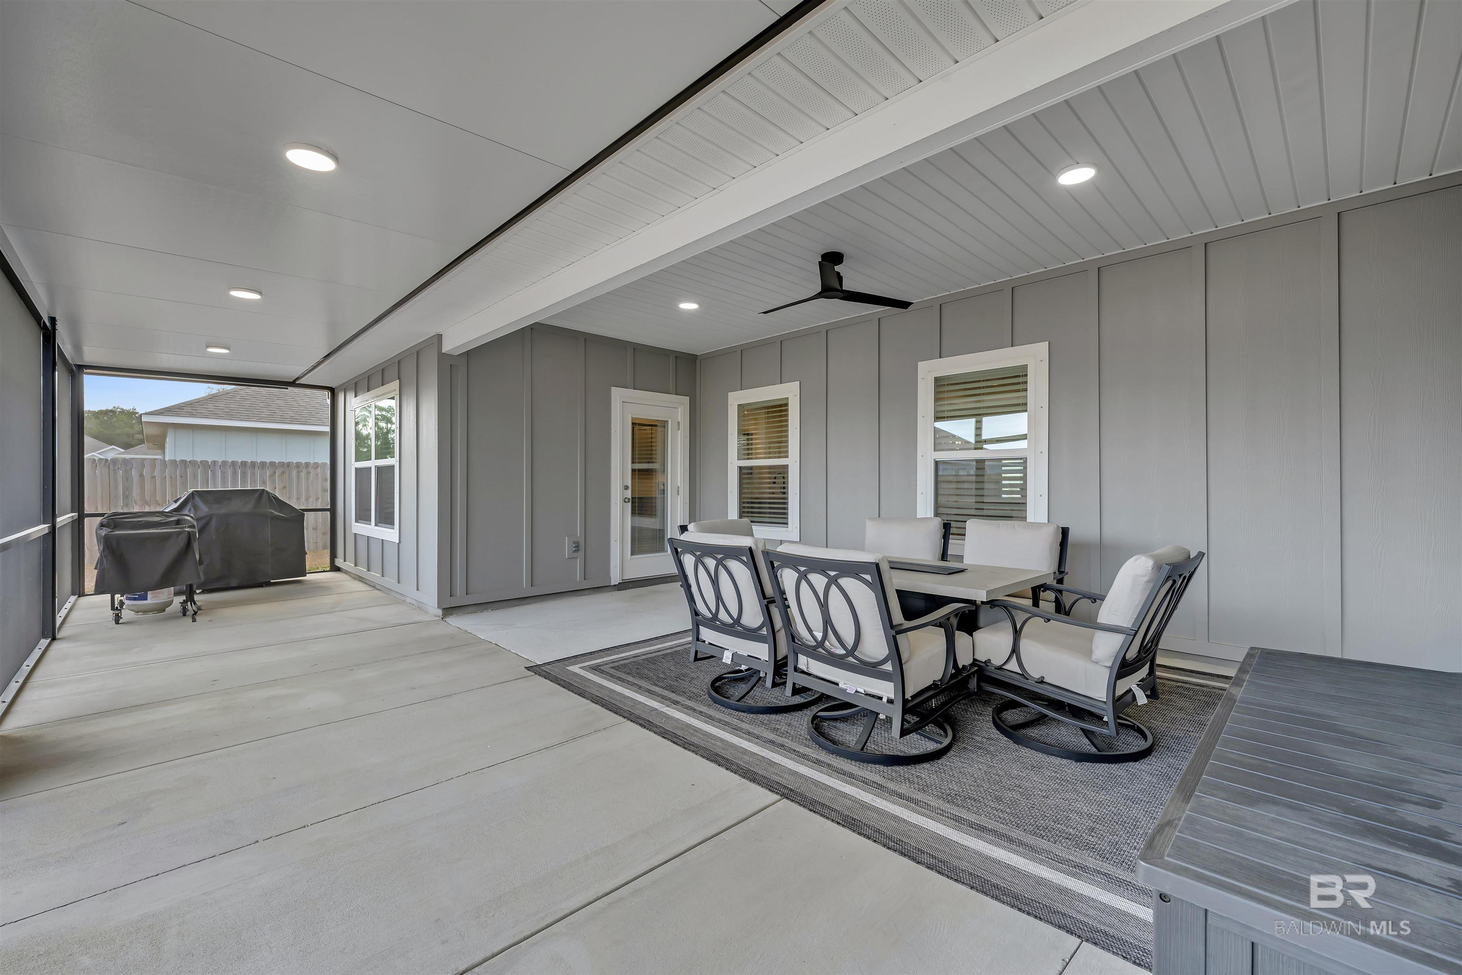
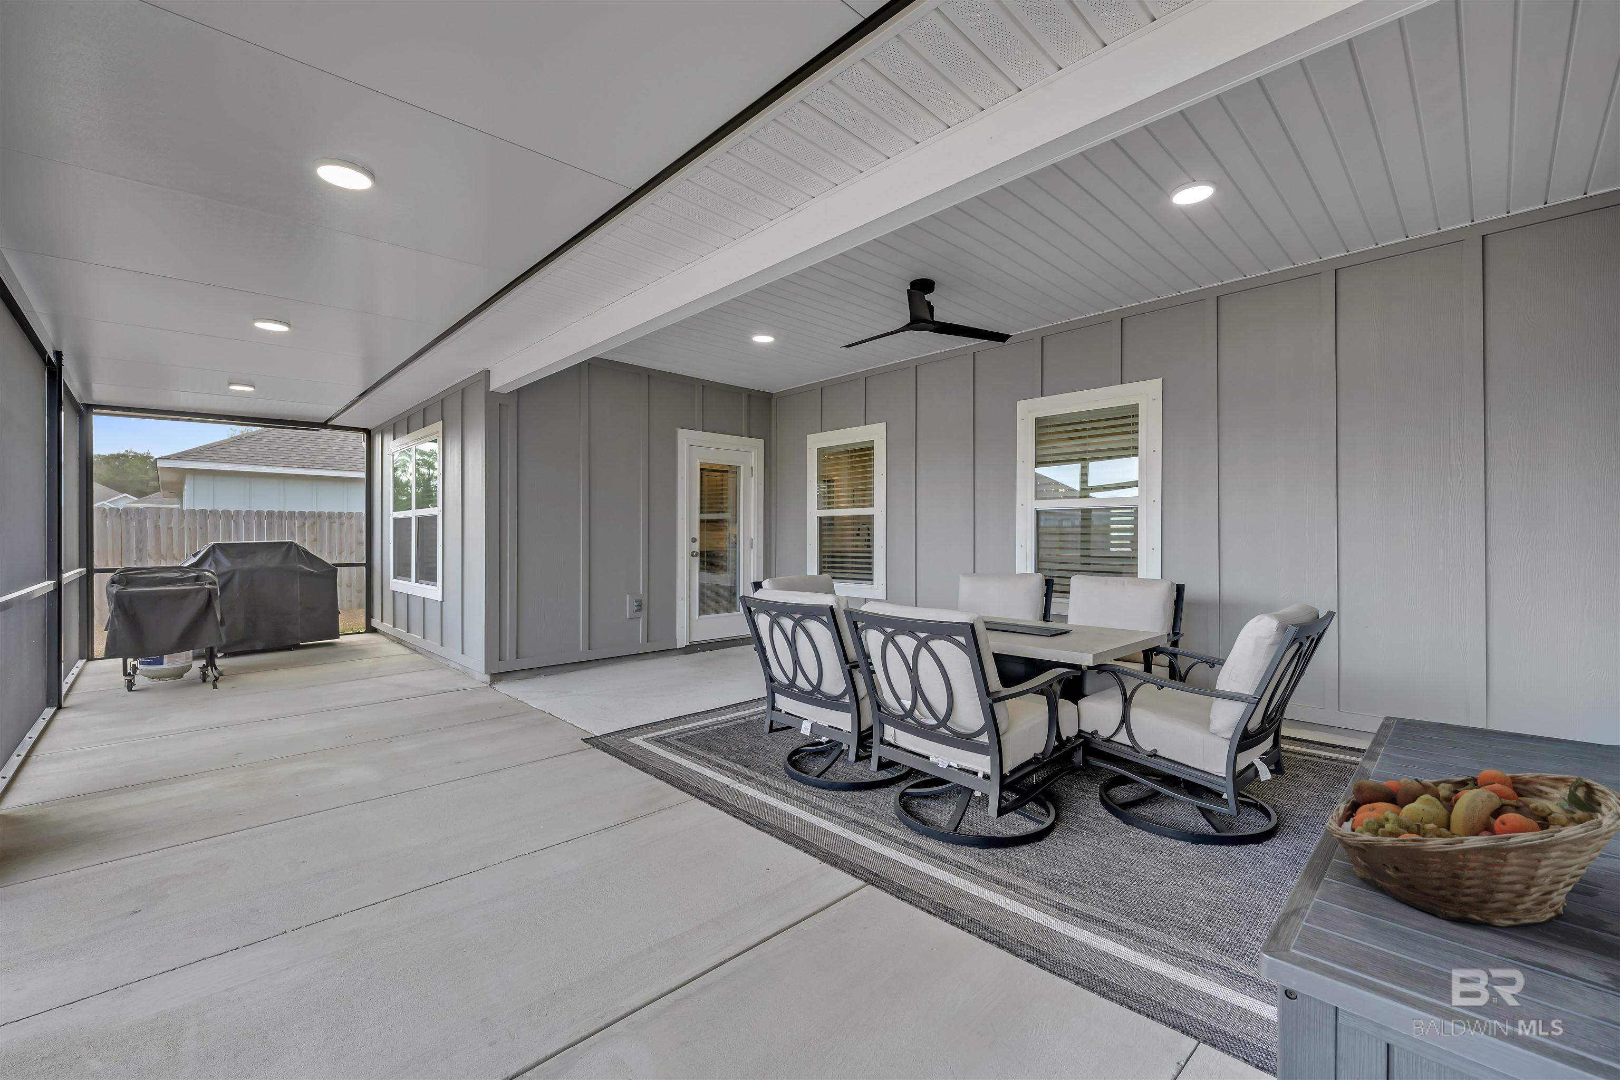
+ fruit basket (1465, 829)
